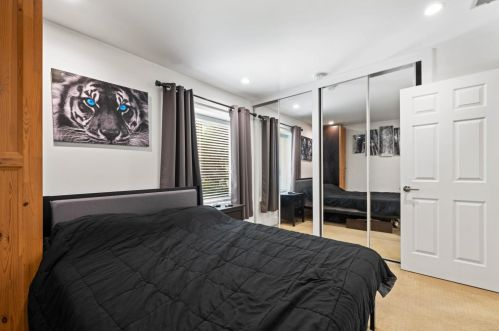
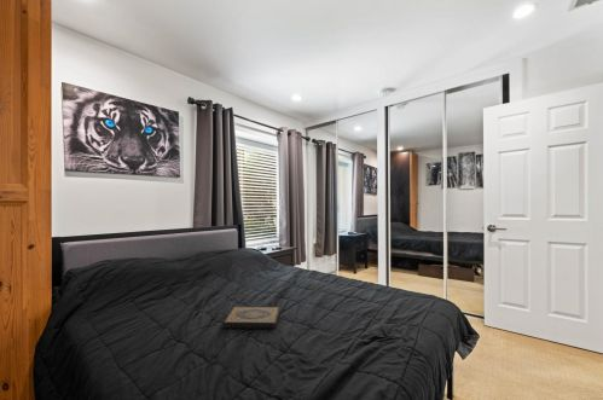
+ hardback book (253, 317)
